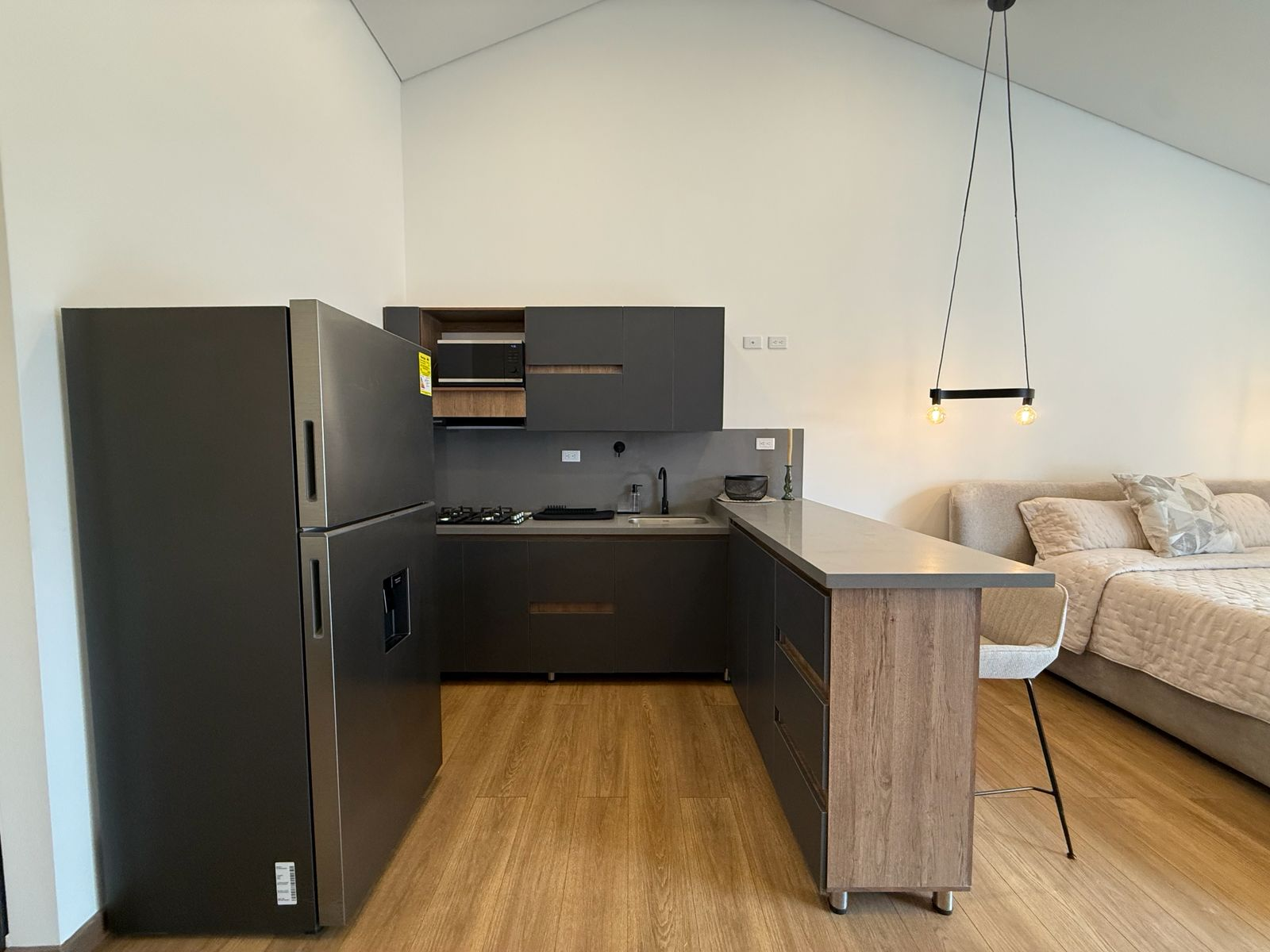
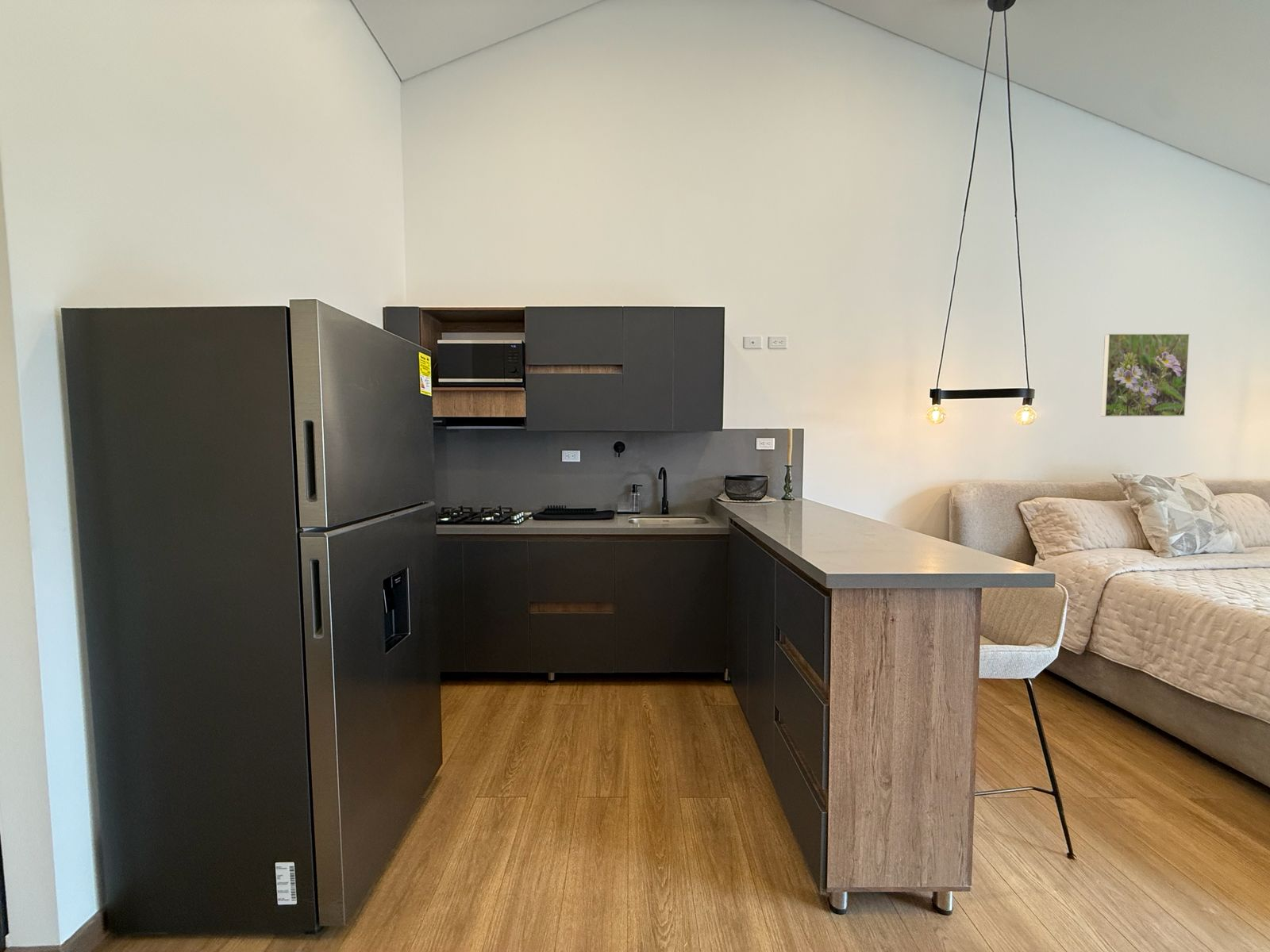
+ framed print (1145, 375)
